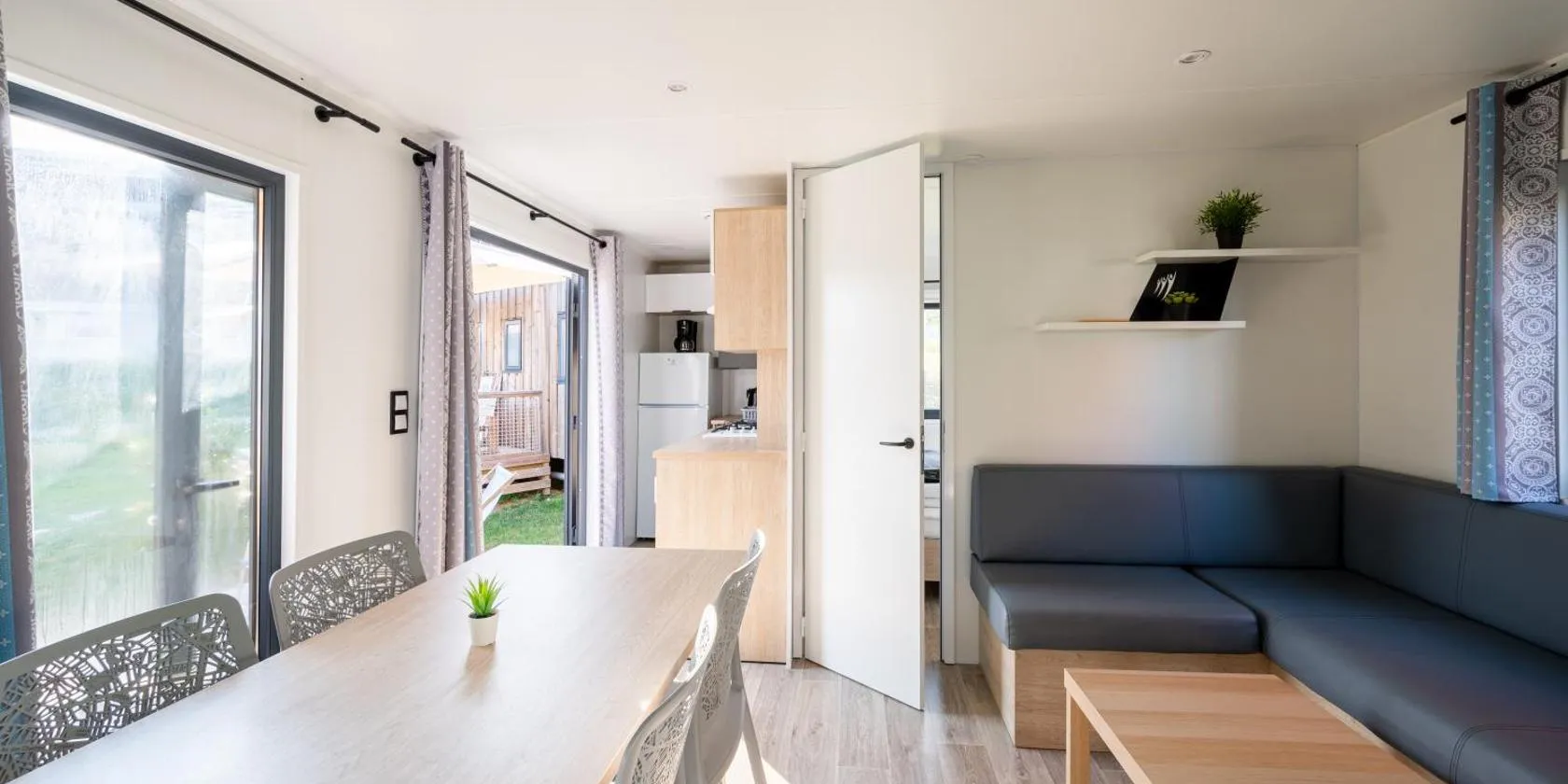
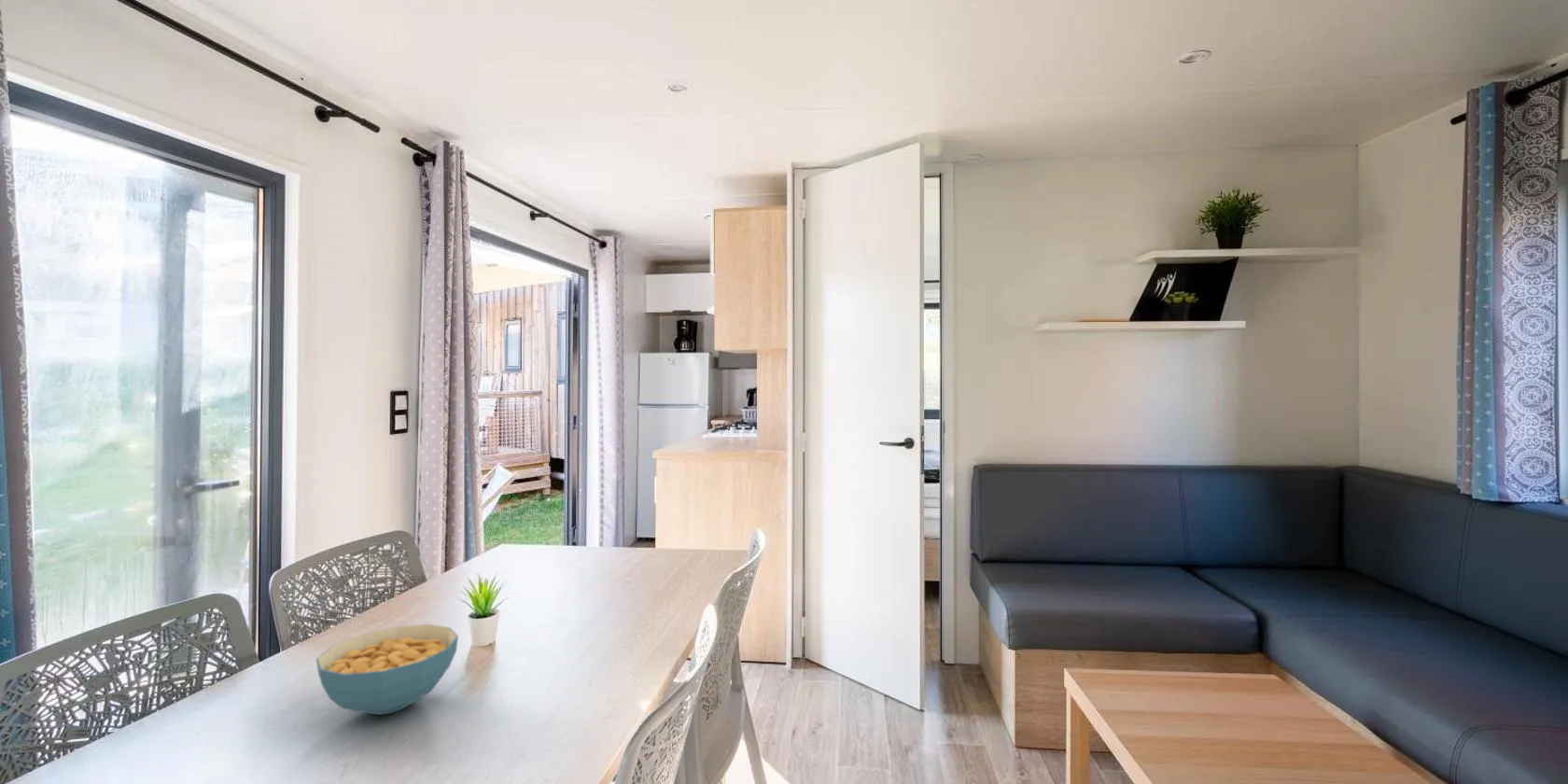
+ cereal bowl (390, 676)
